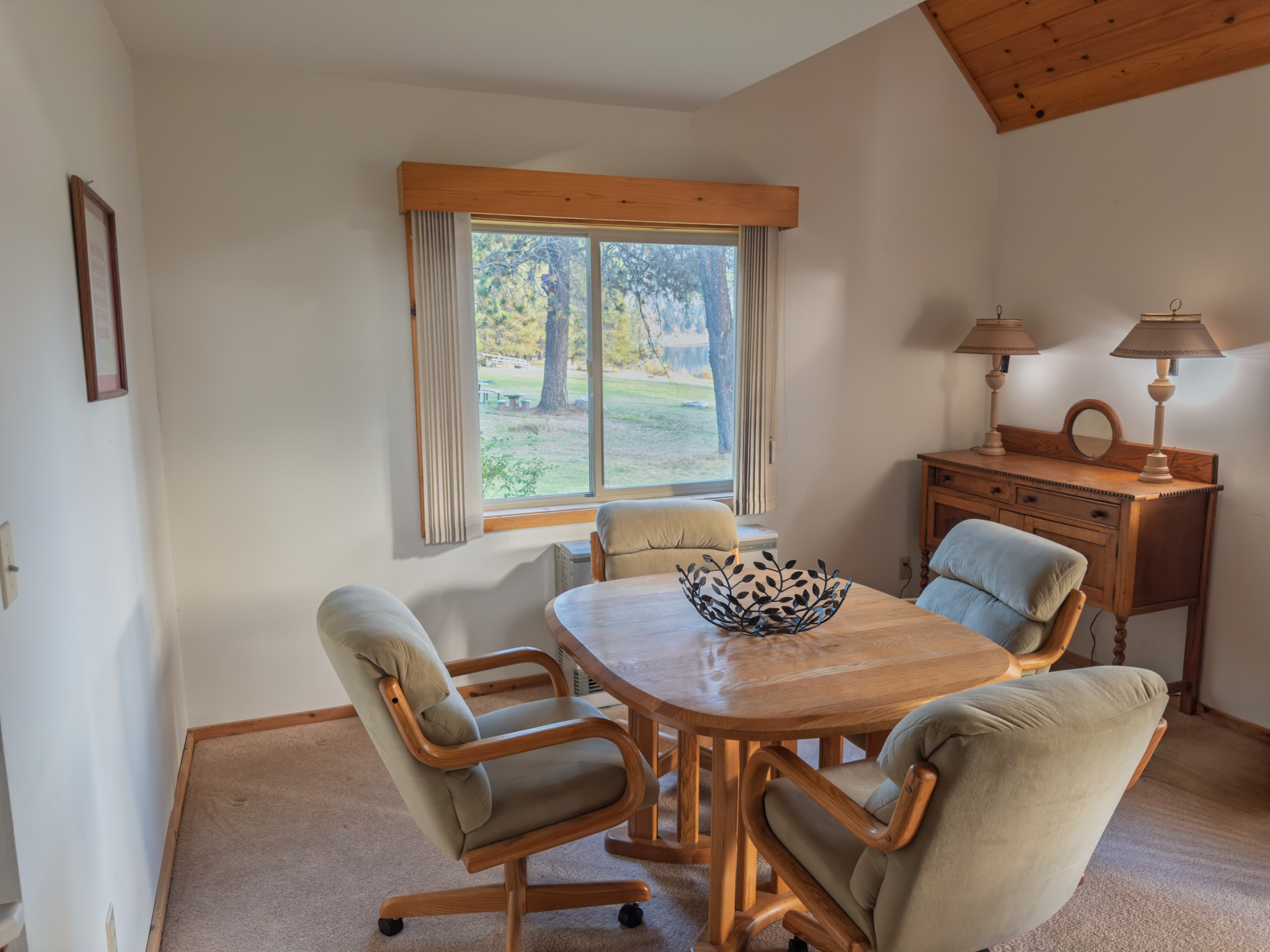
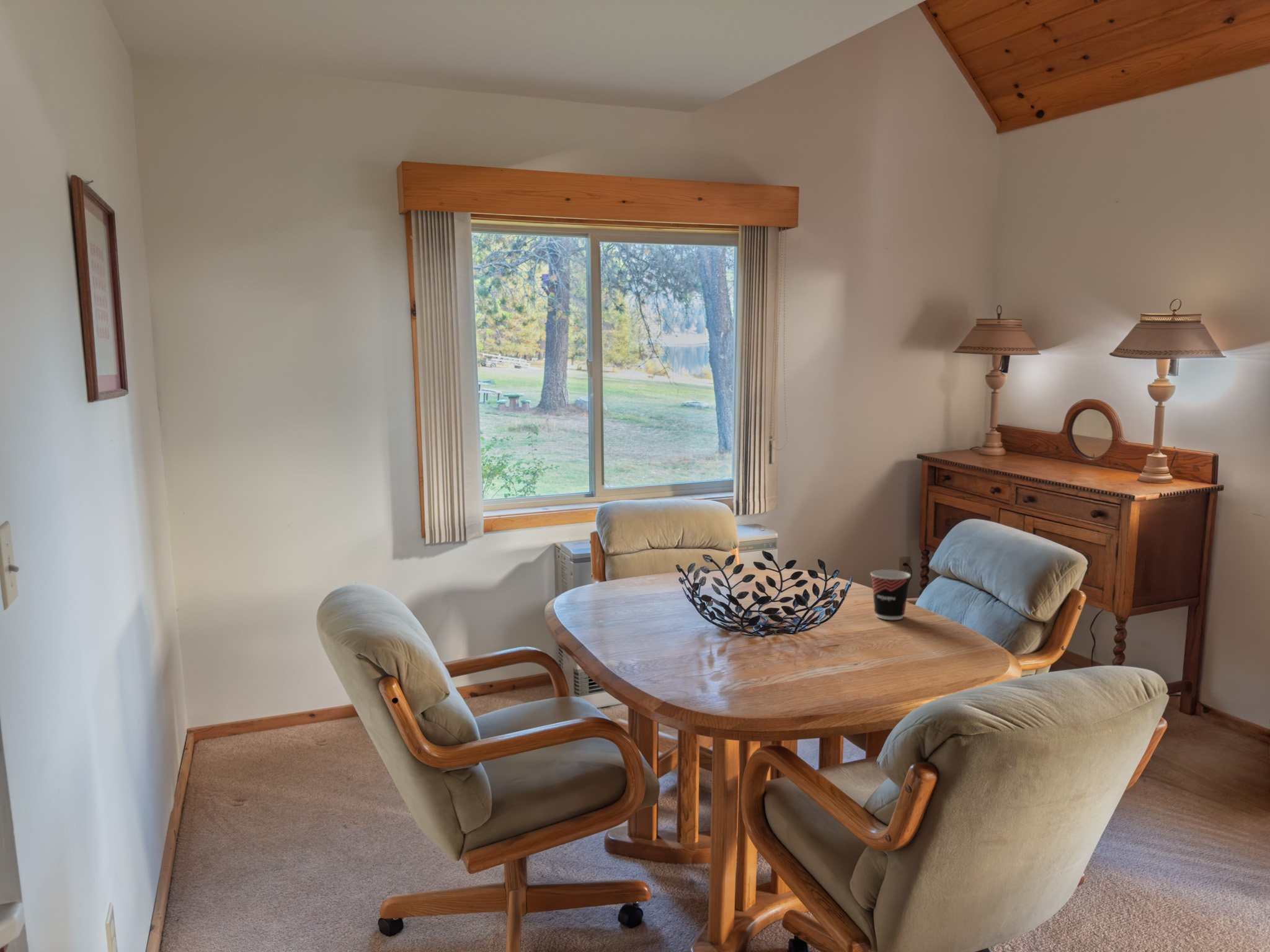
+ cup (890, 595)
